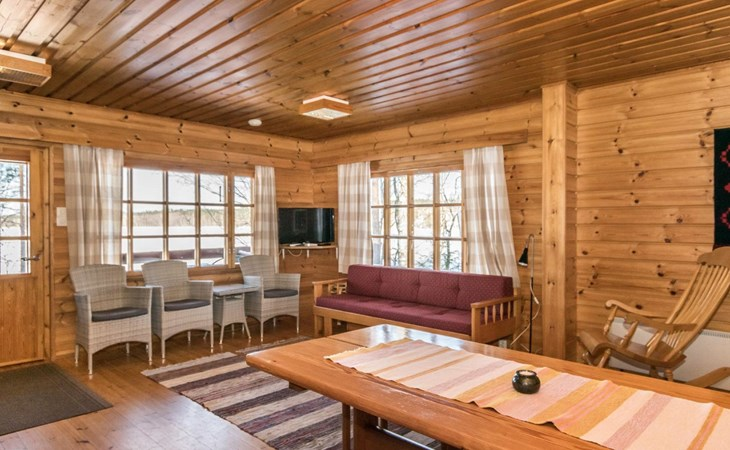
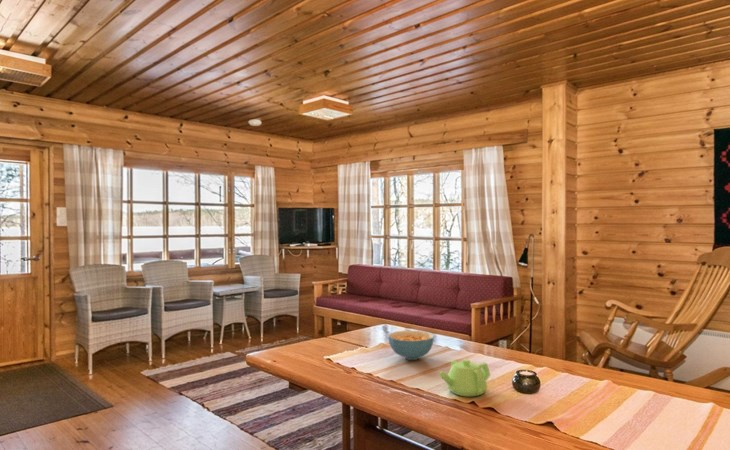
+ teapot (464, 375)
+ cereal bowl (411, 346)
